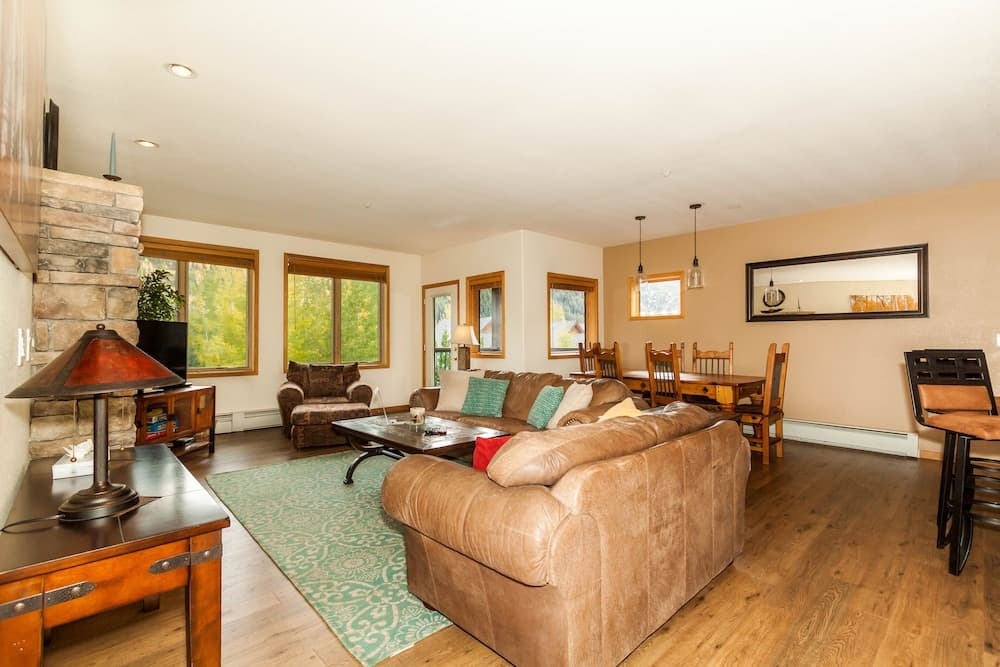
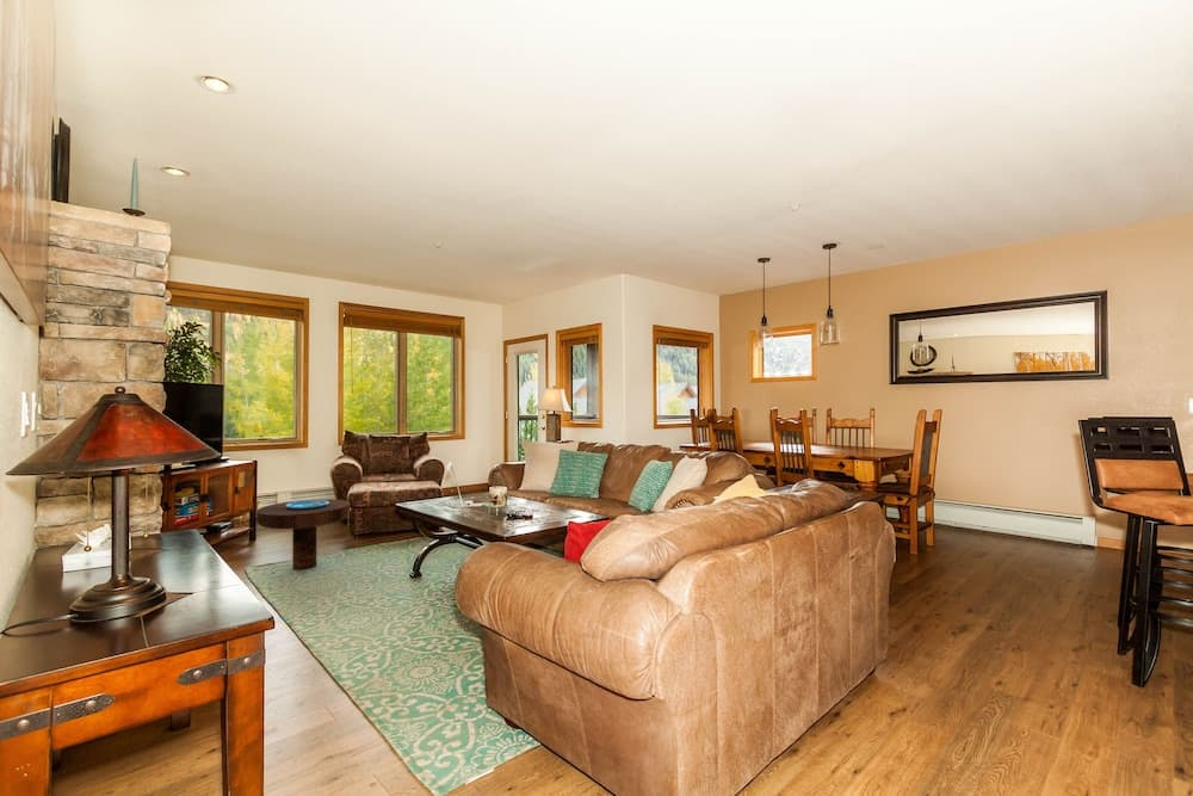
+ side table (304, 535)
